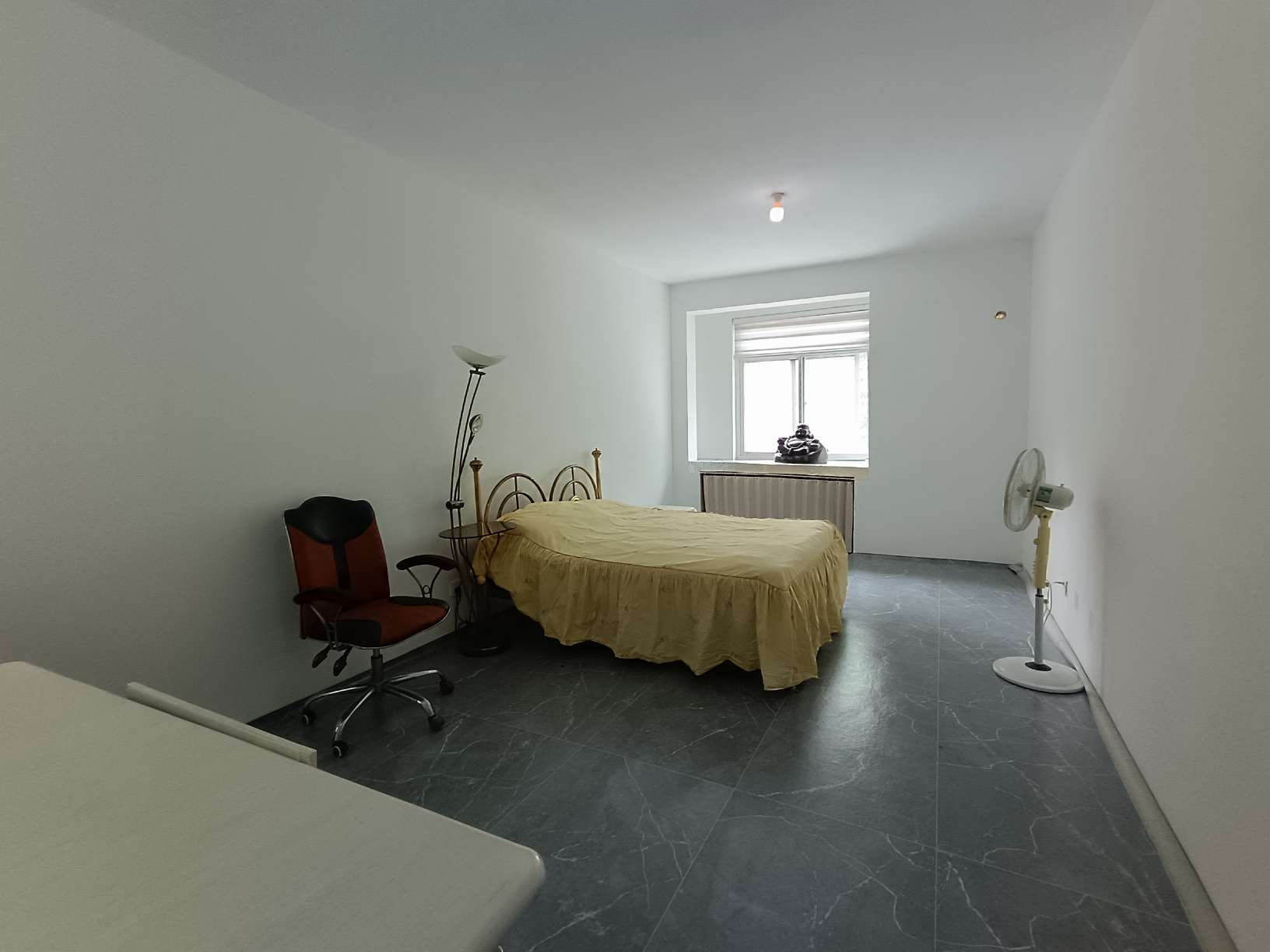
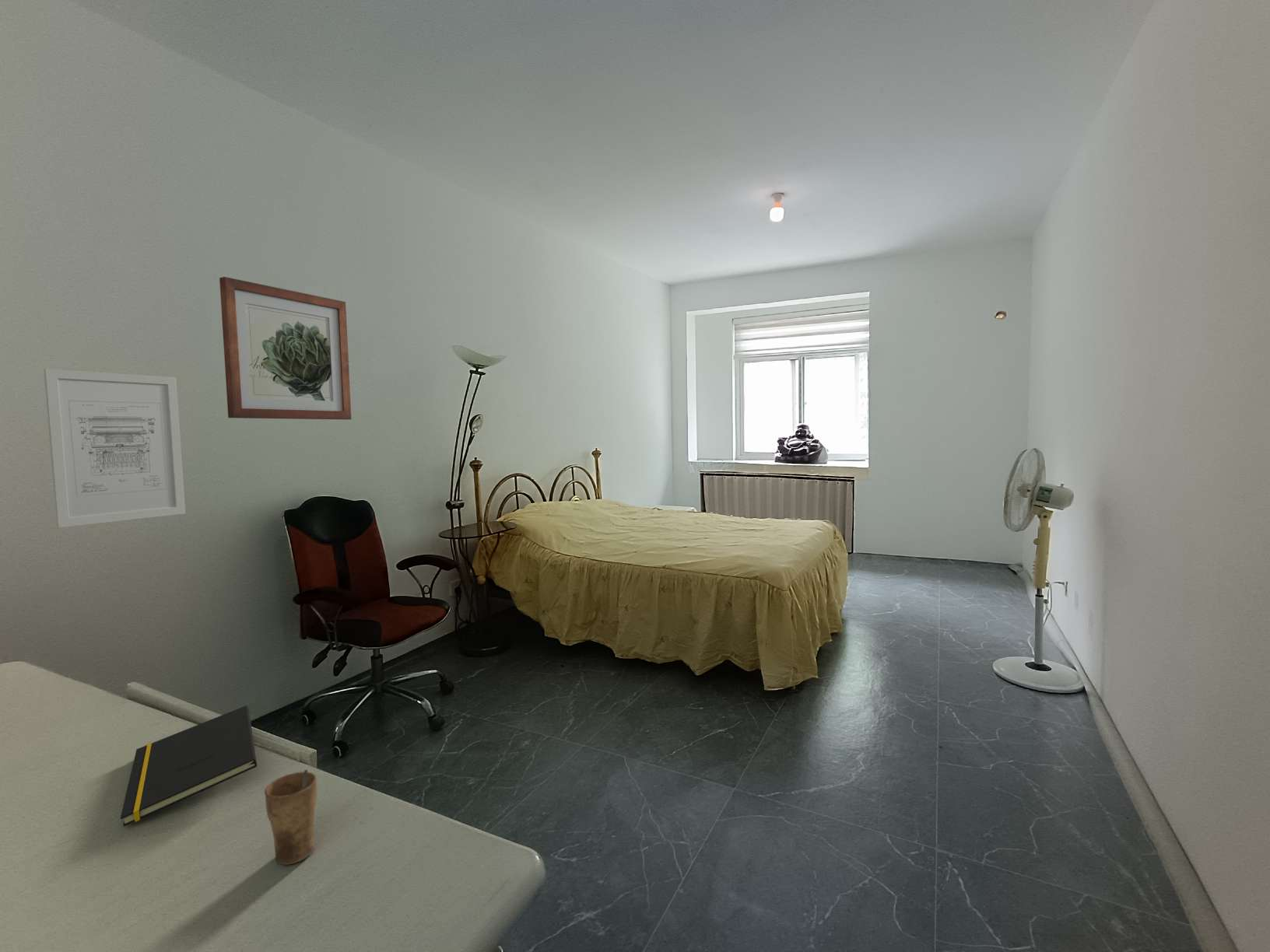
+ wall art (291, 355)
+ cup (293, 810)
+ notepad (194, 758)
+ wall art (120, 447)
